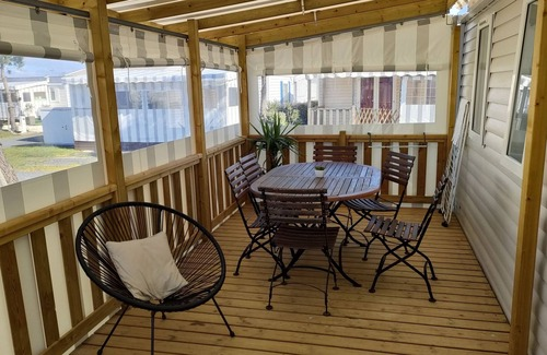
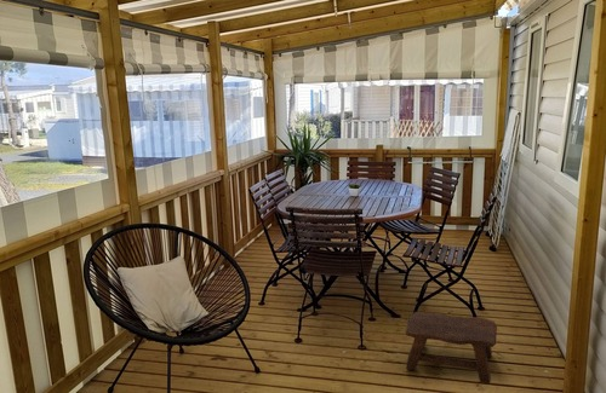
+ stool (451, 342)
